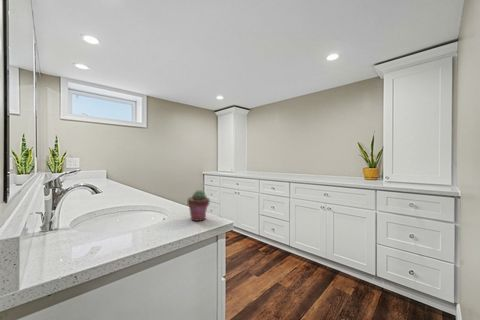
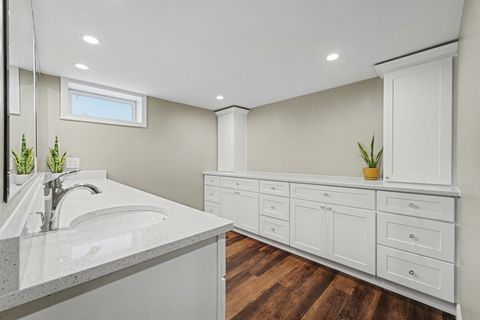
- potted succulent (198, 204)
